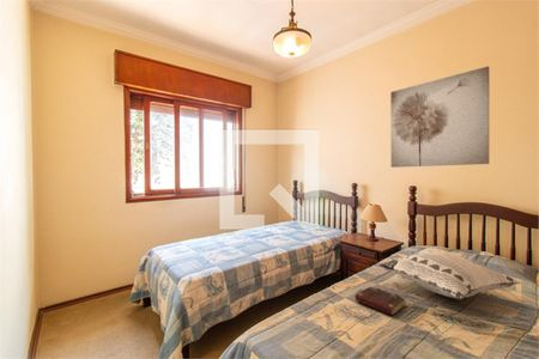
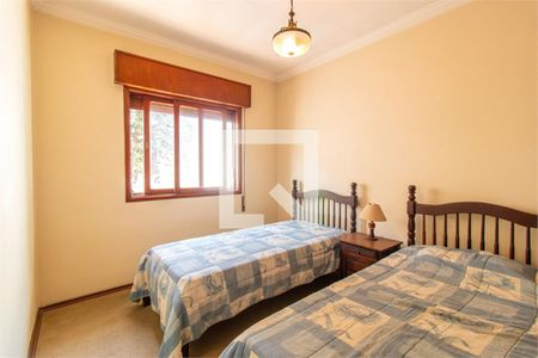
- decorative pillow (442, 272)
- book (380, 298)
- wall art (434, 123)
